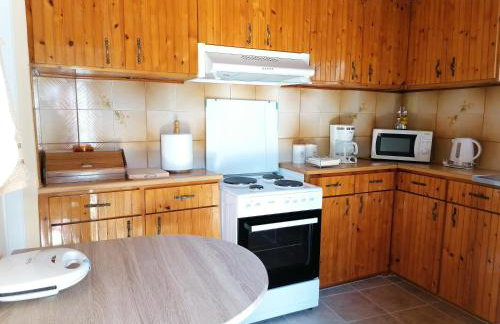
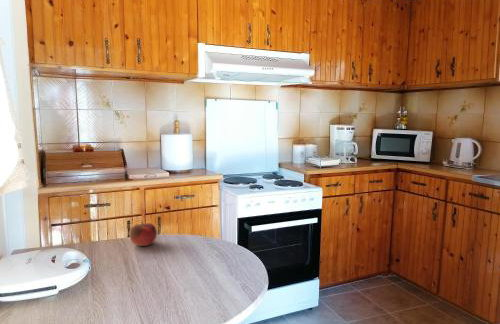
+ fruit (143, 233)
